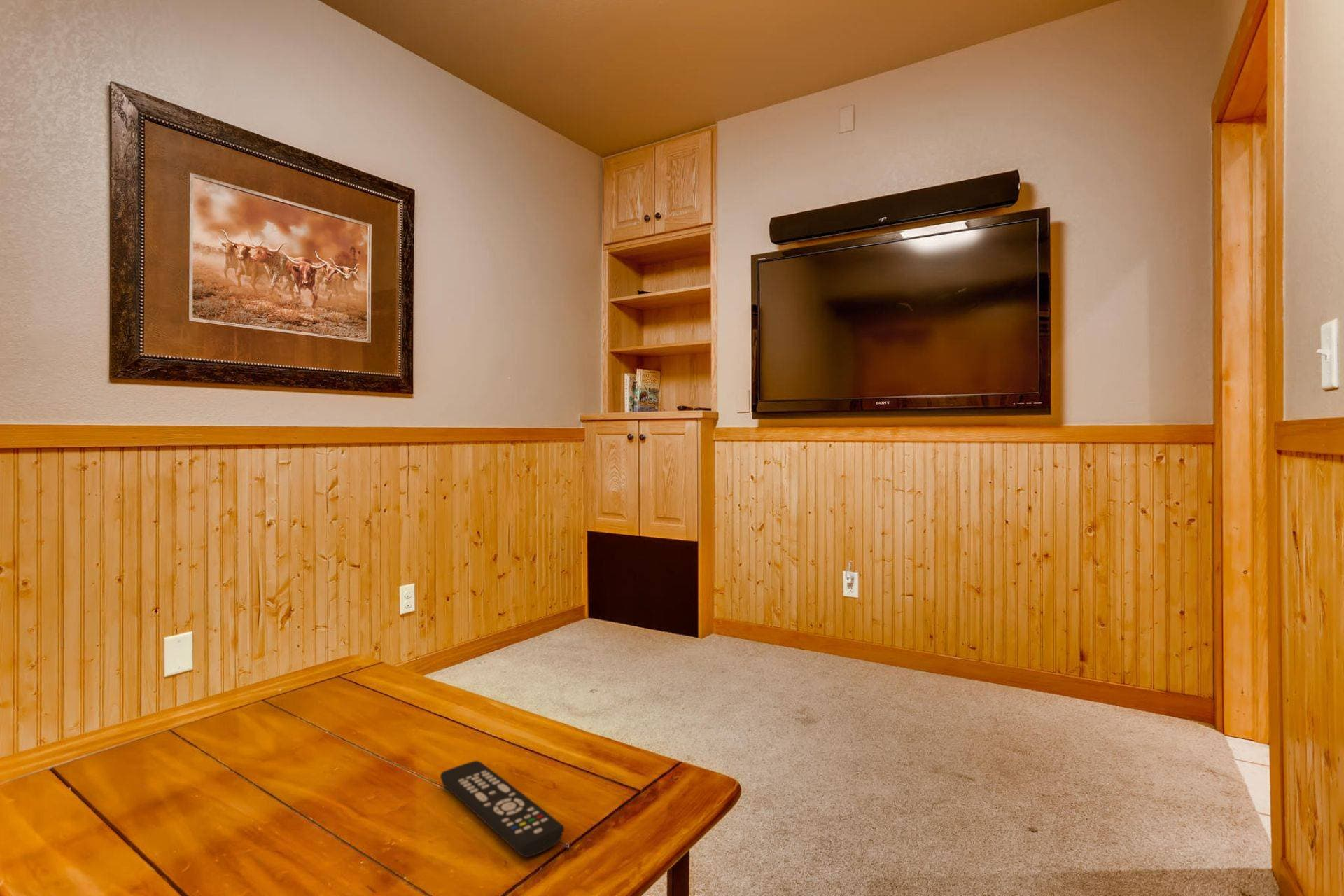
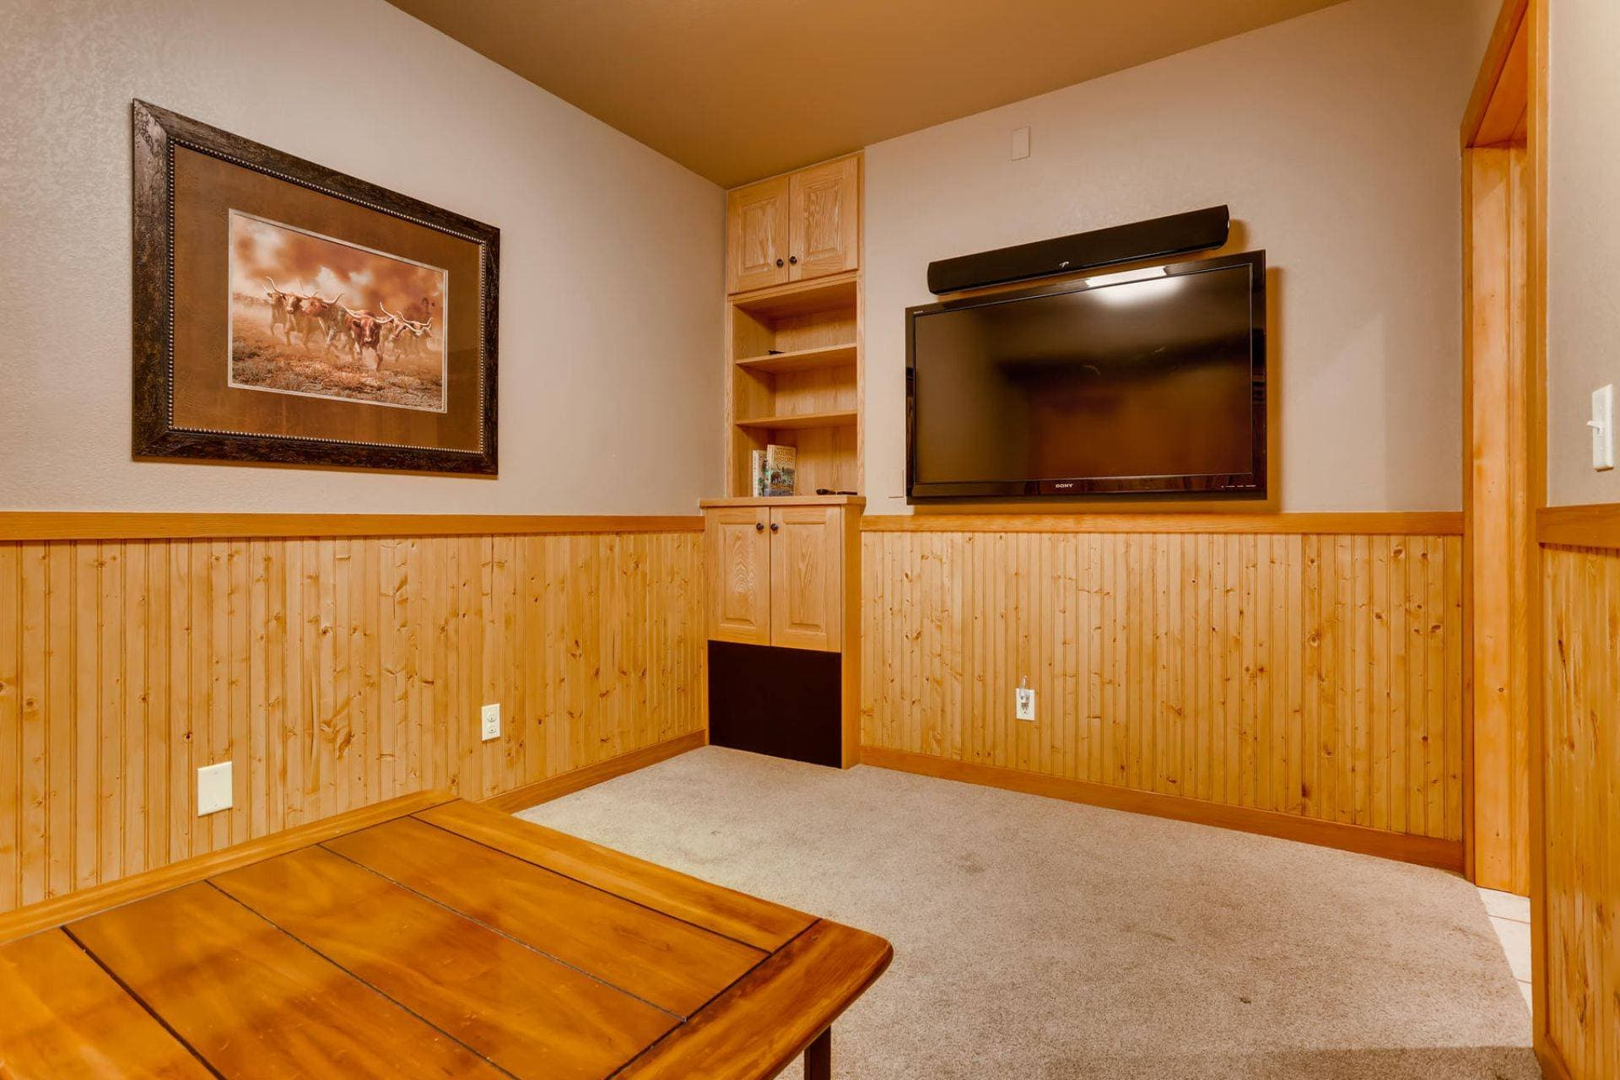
- remote control (497, 804)
